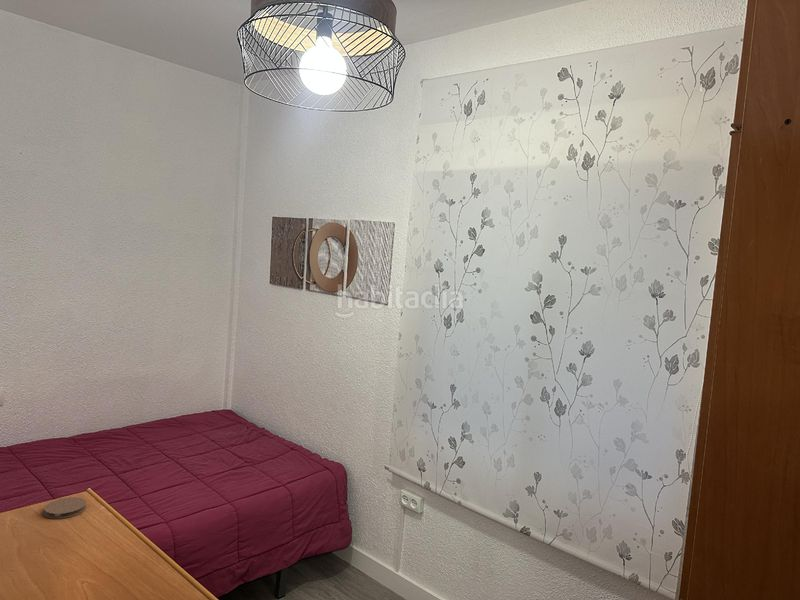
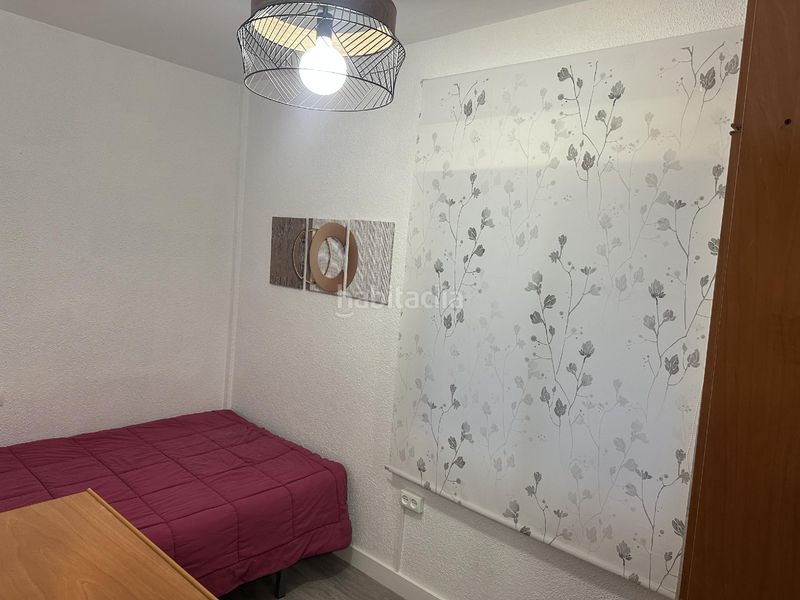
- coaster (65, 507)
